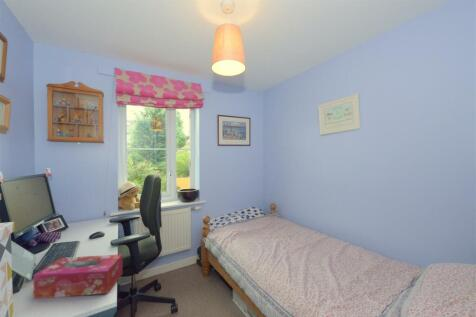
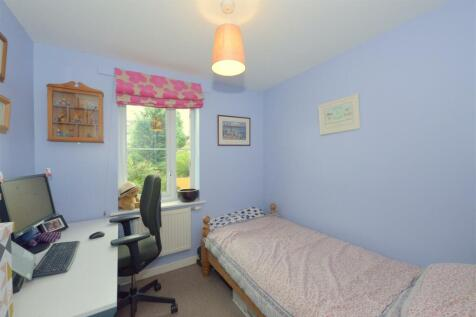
- tissue box (82, 274)
